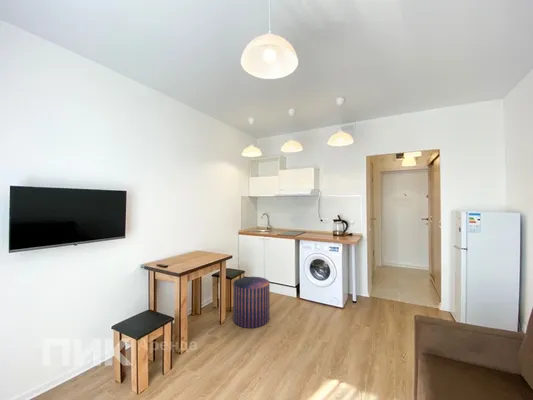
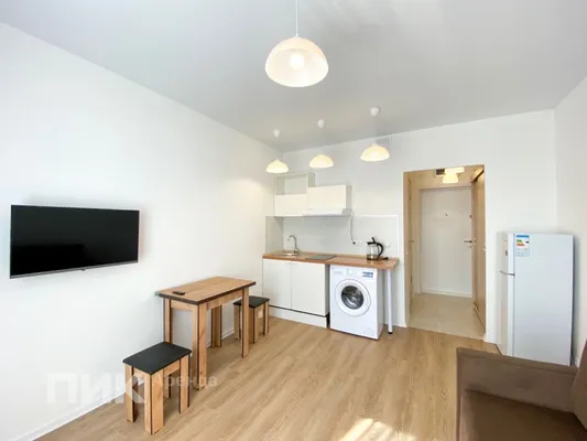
- pouf (251, 300)
